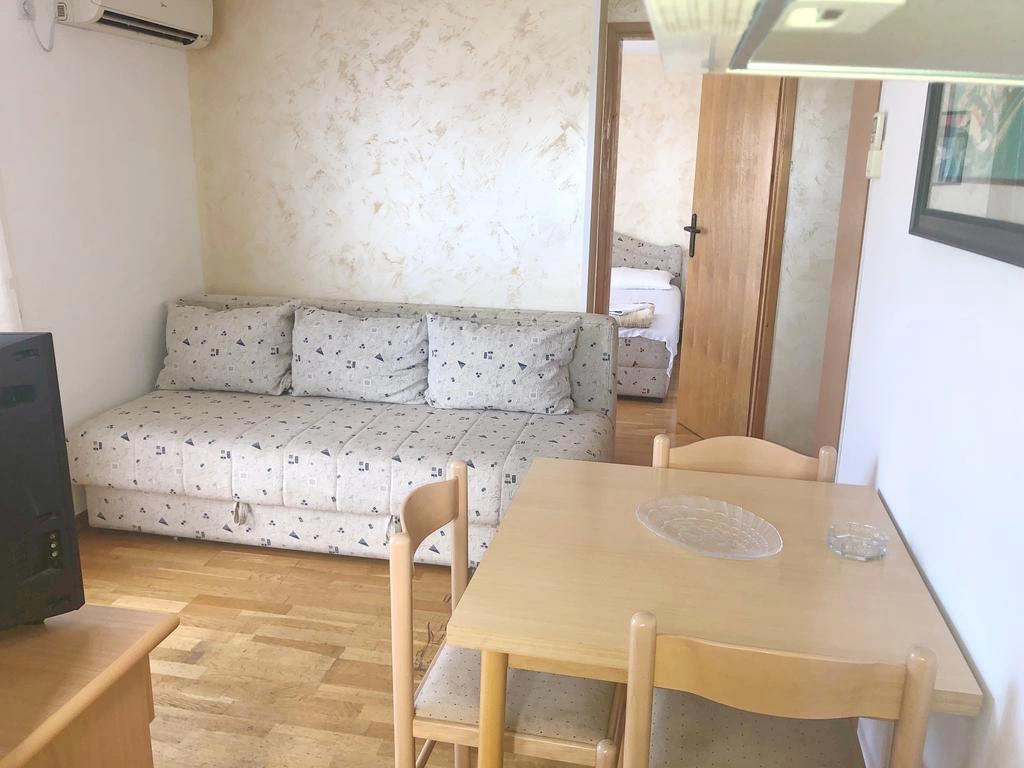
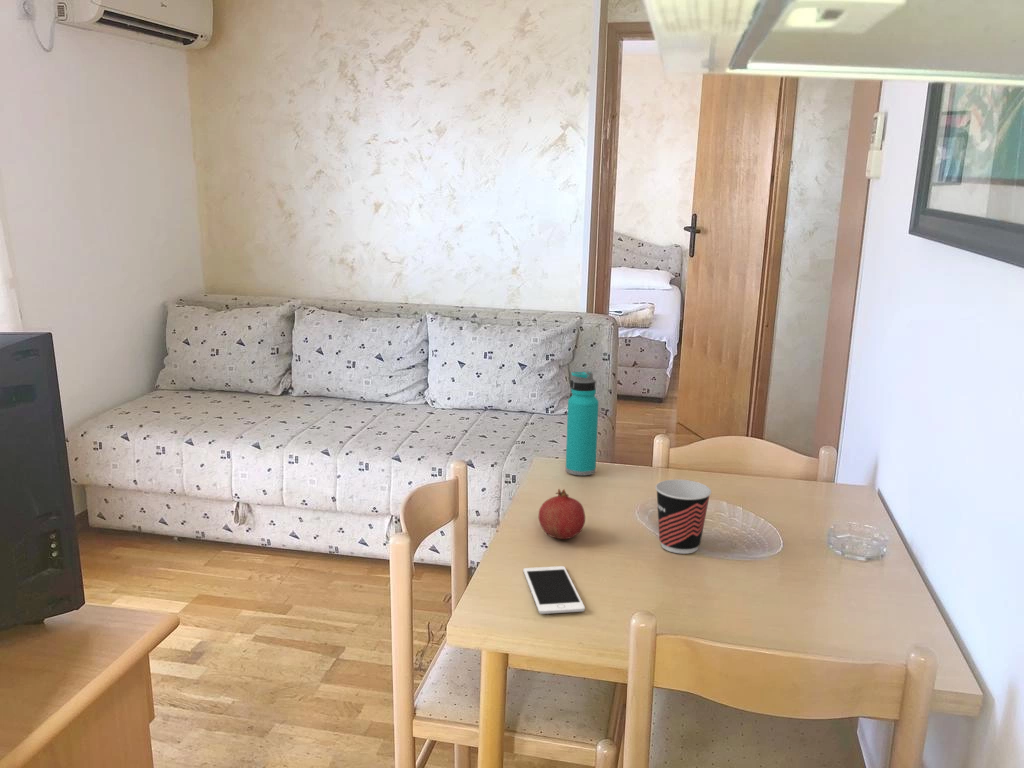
+ water bottle (582, 422)
+ cup (681, 517)
+ cell phone (552, 588)
+ fruit (562, 513)
